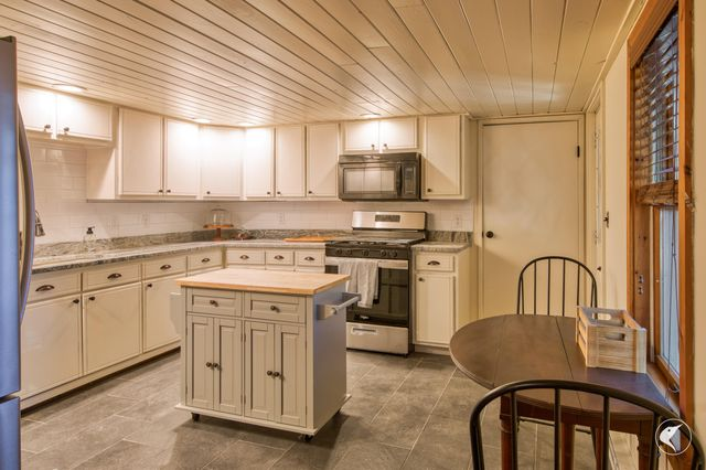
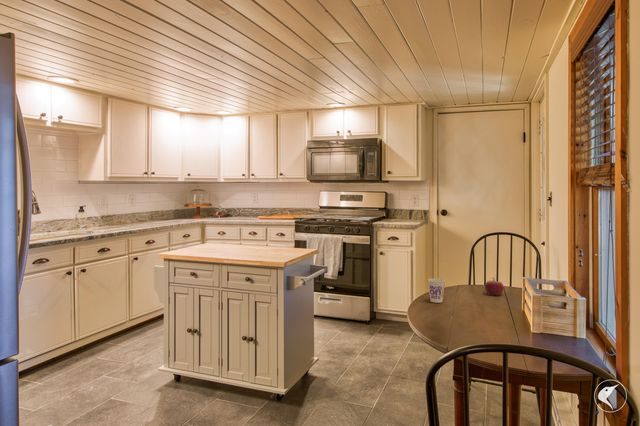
+ cup (436, 290)
+ fruit (494, 286)
